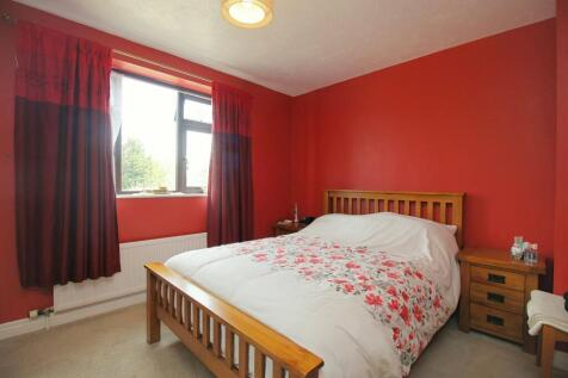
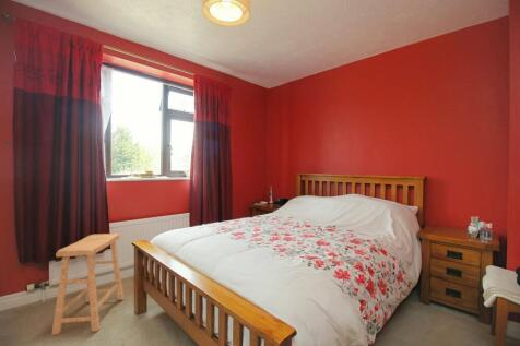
+ stool (92, 277)
